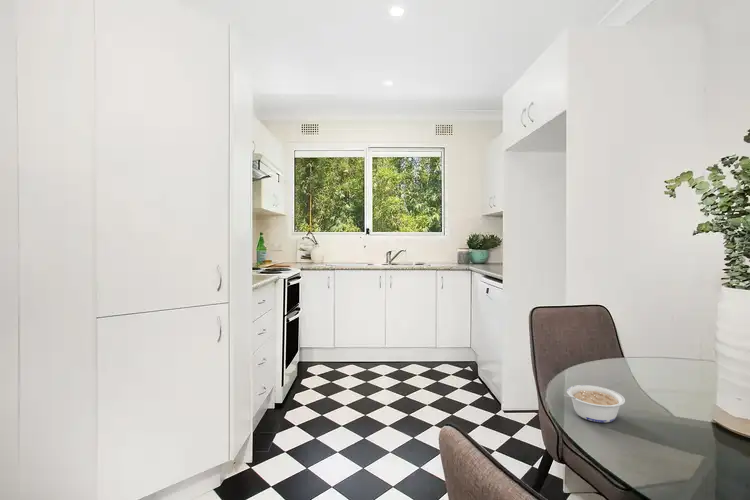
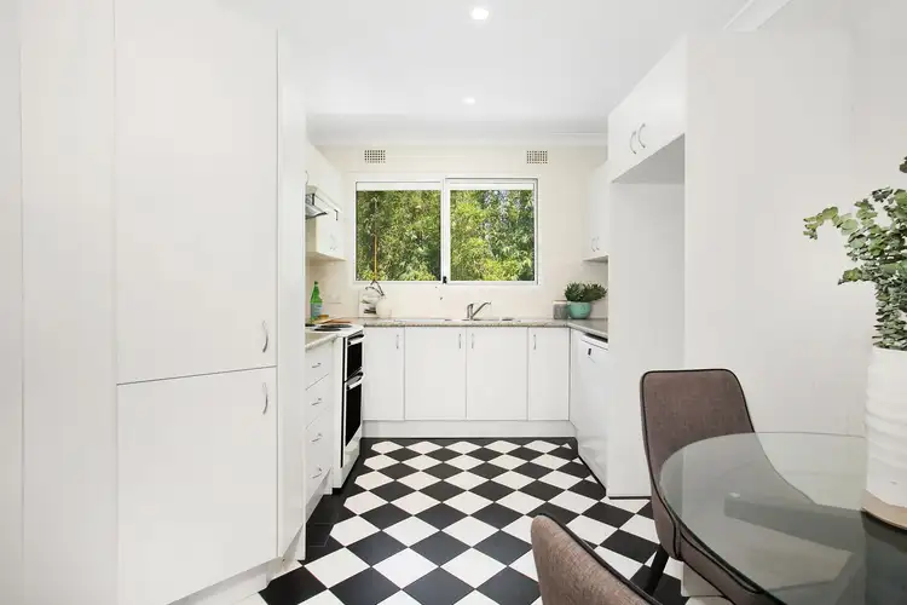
- legume (594, 403)
